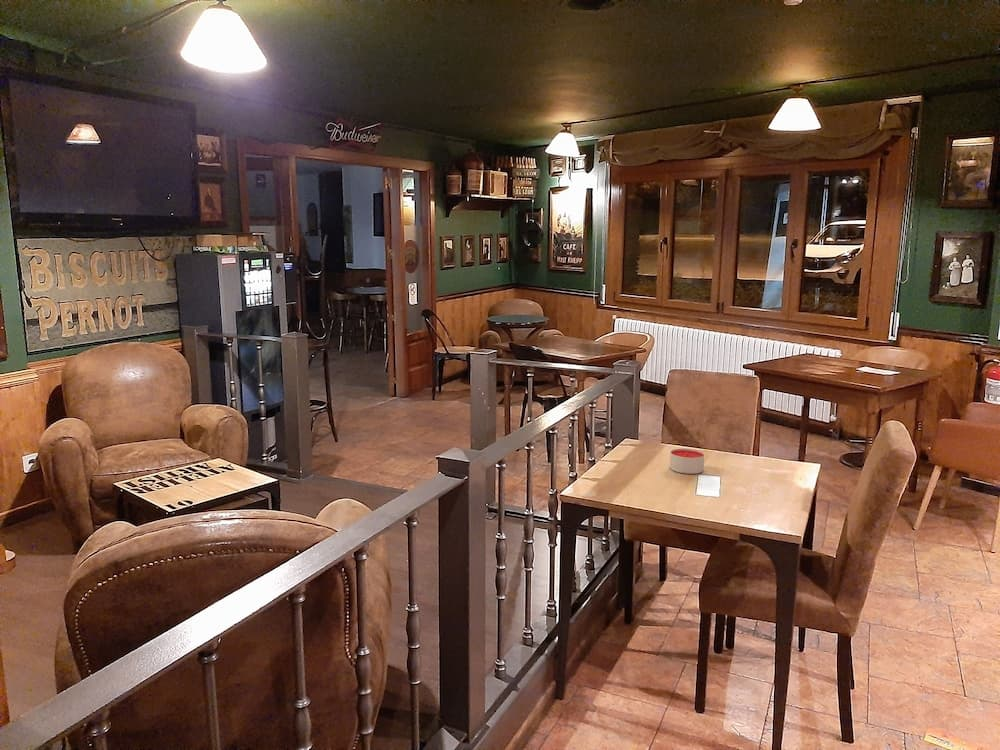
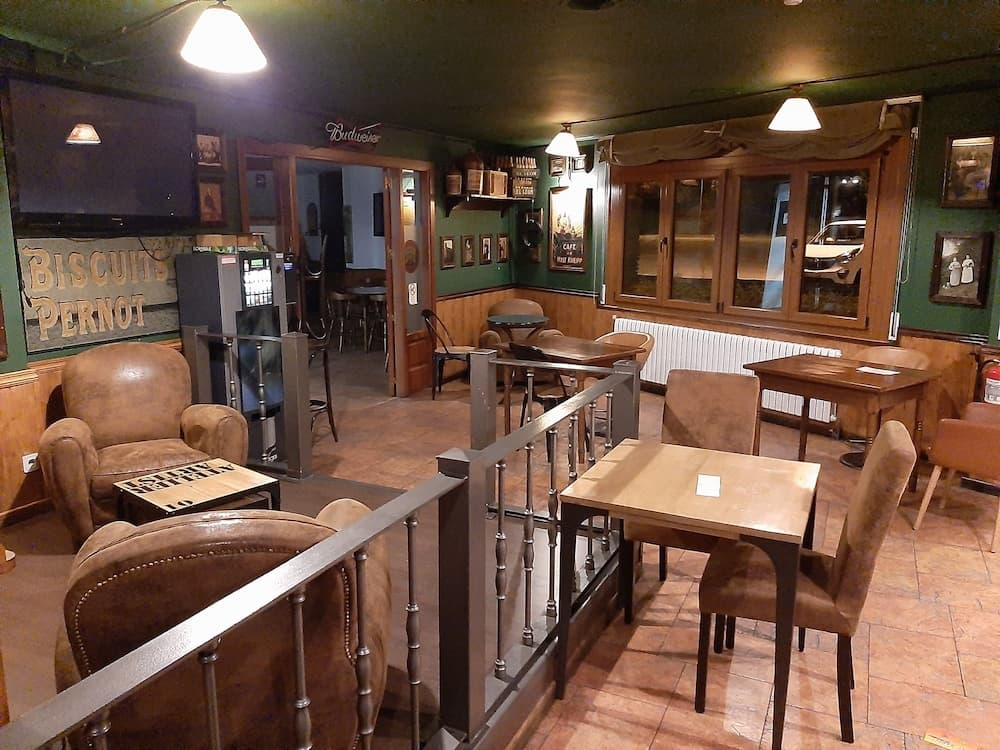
- candle (687, 460)
